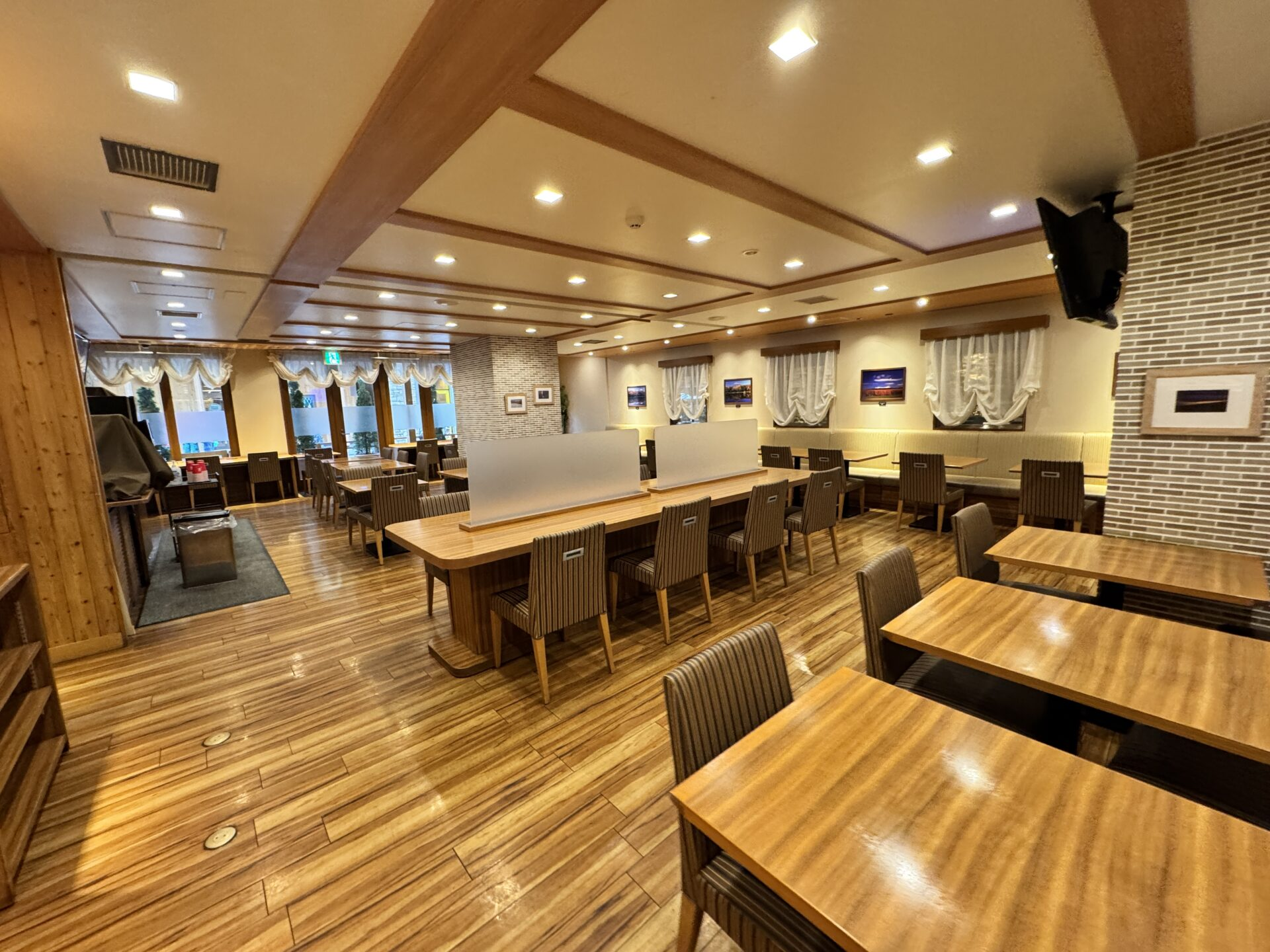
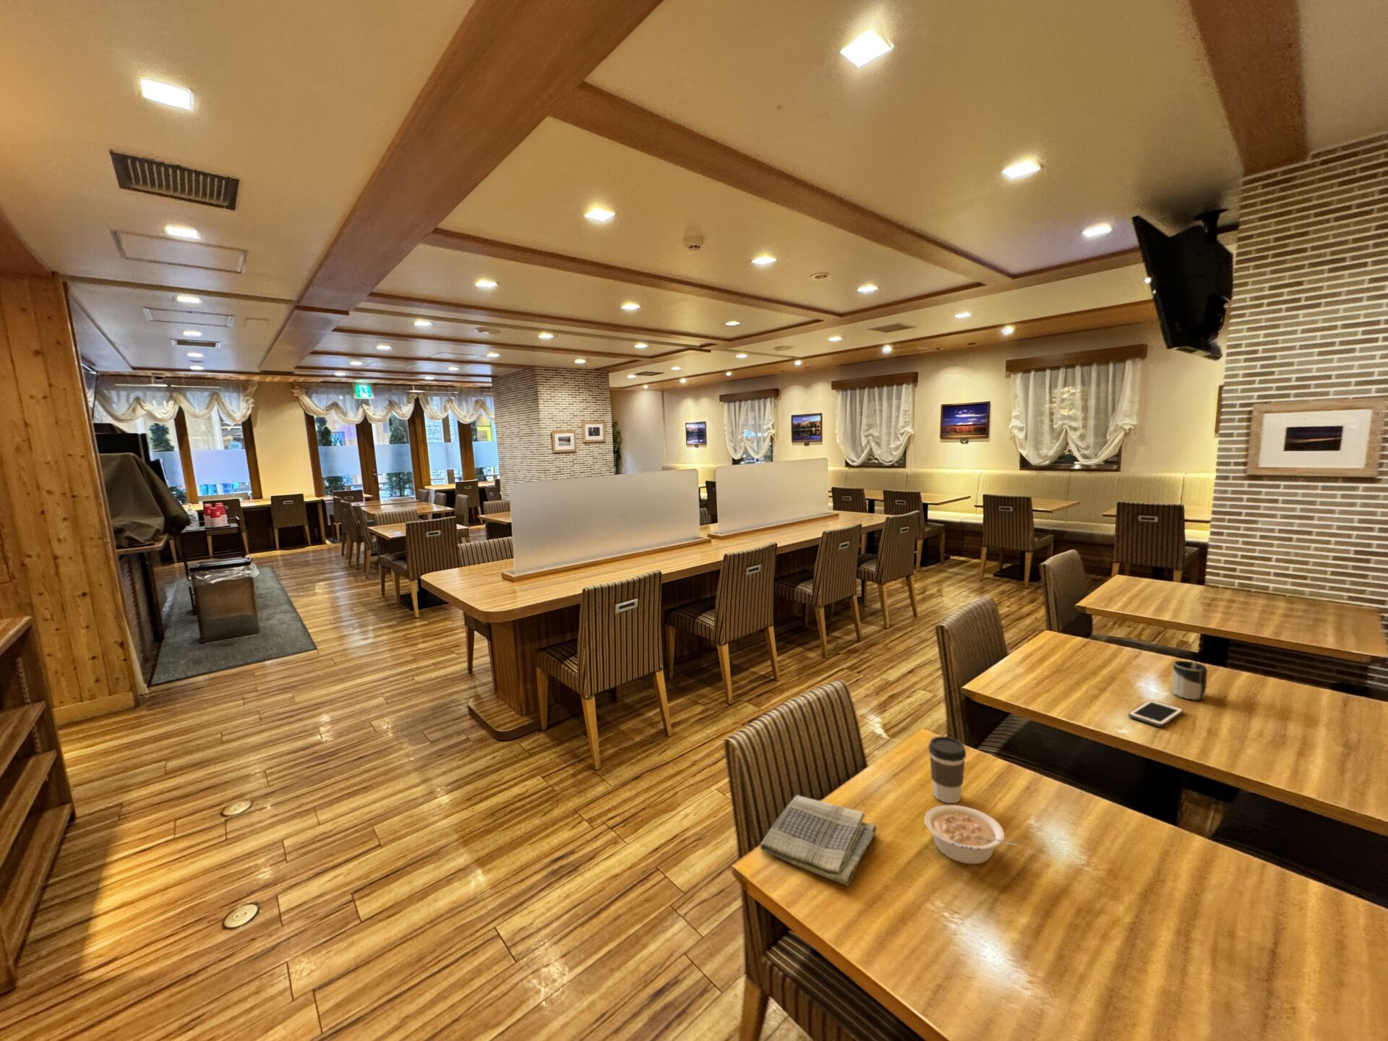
+ coffee cup (946, 770)
+ cup (1192, 679)
+ dish towel (820, 833)
+ cell phone (1155, 713)
+ legume (966, 834)
